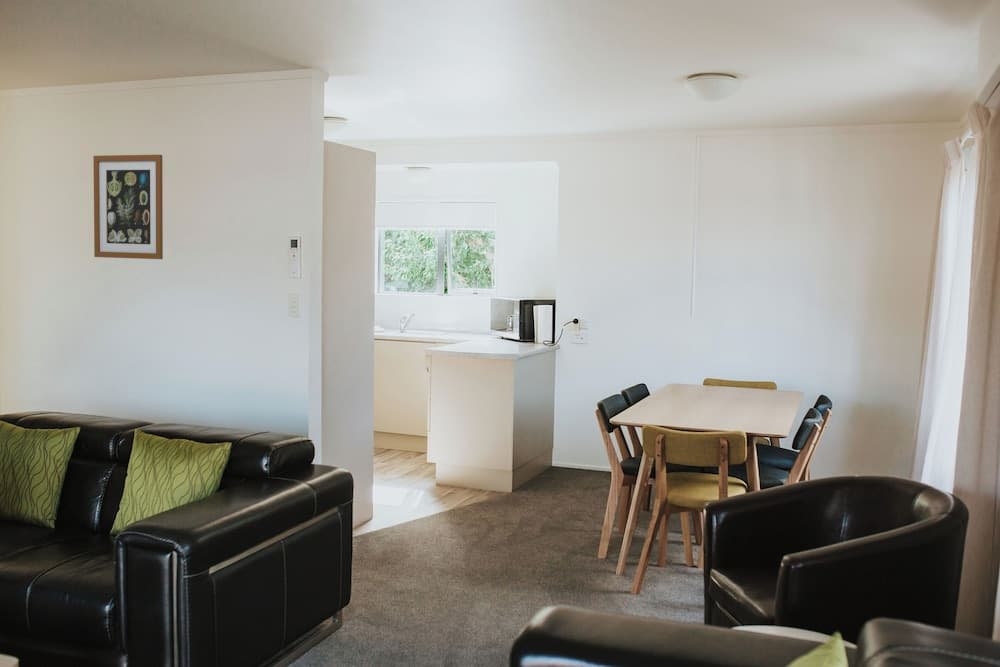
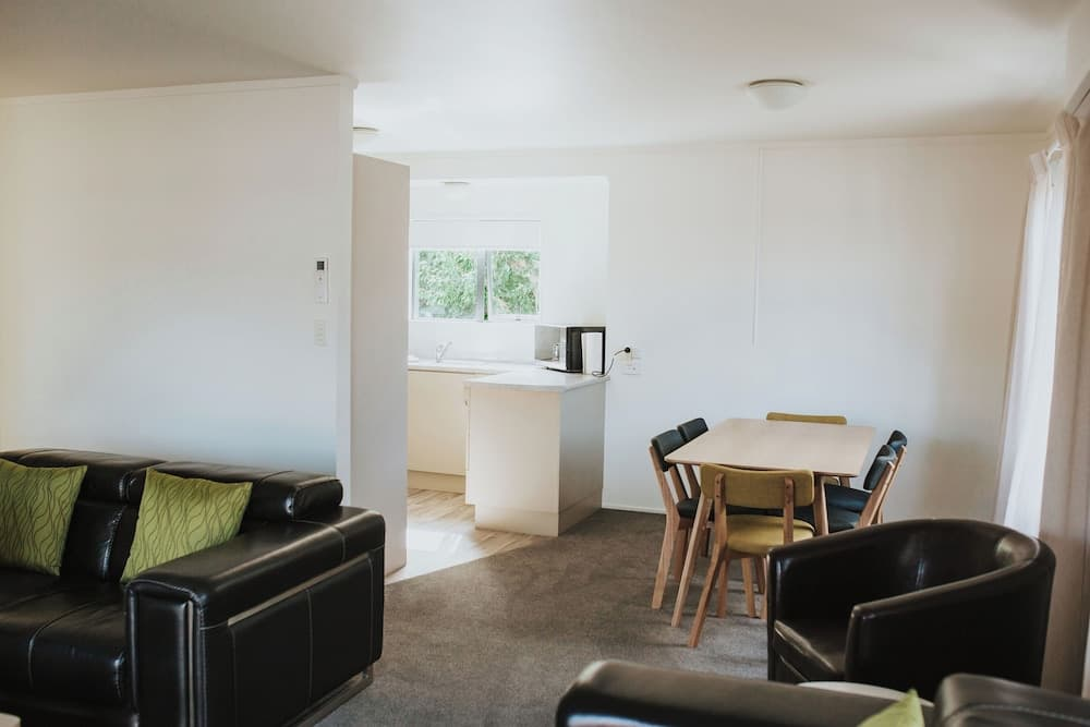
- wall art (127, 206)
